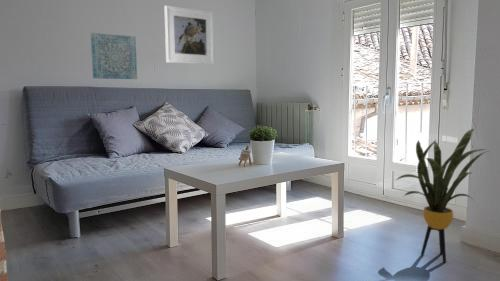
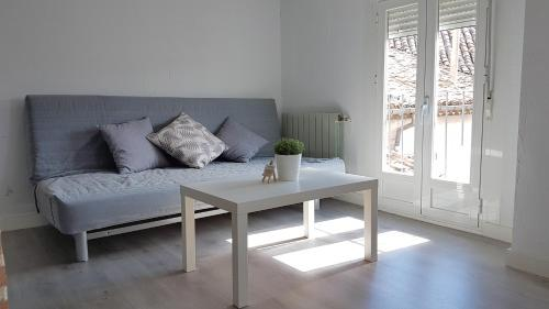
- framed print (190, 36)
- wall art (114, 56)
- house plant (447, 195)
